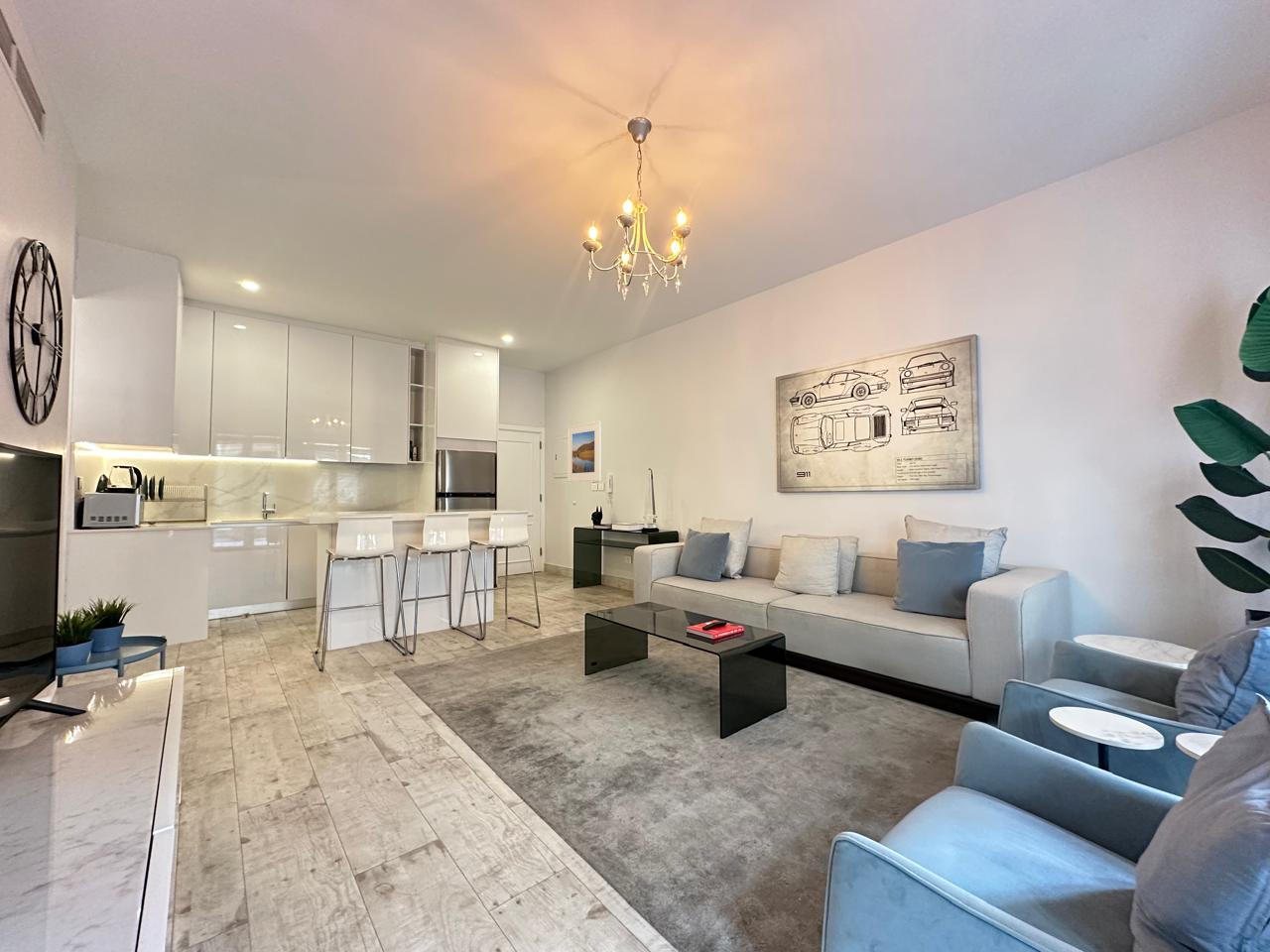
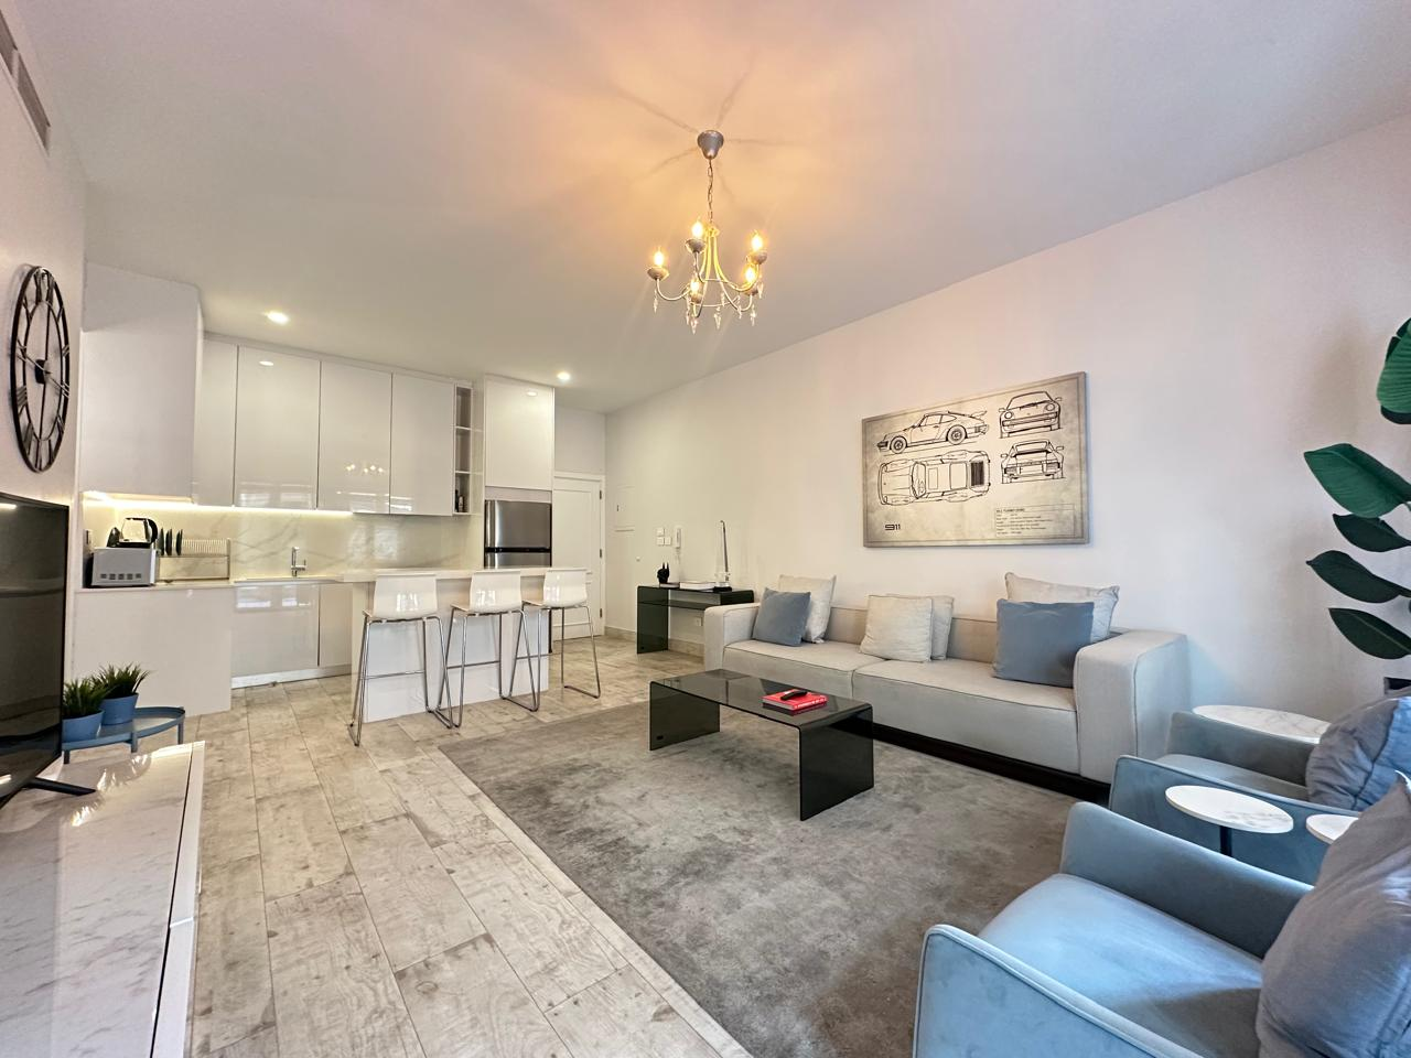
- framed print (583, 452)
